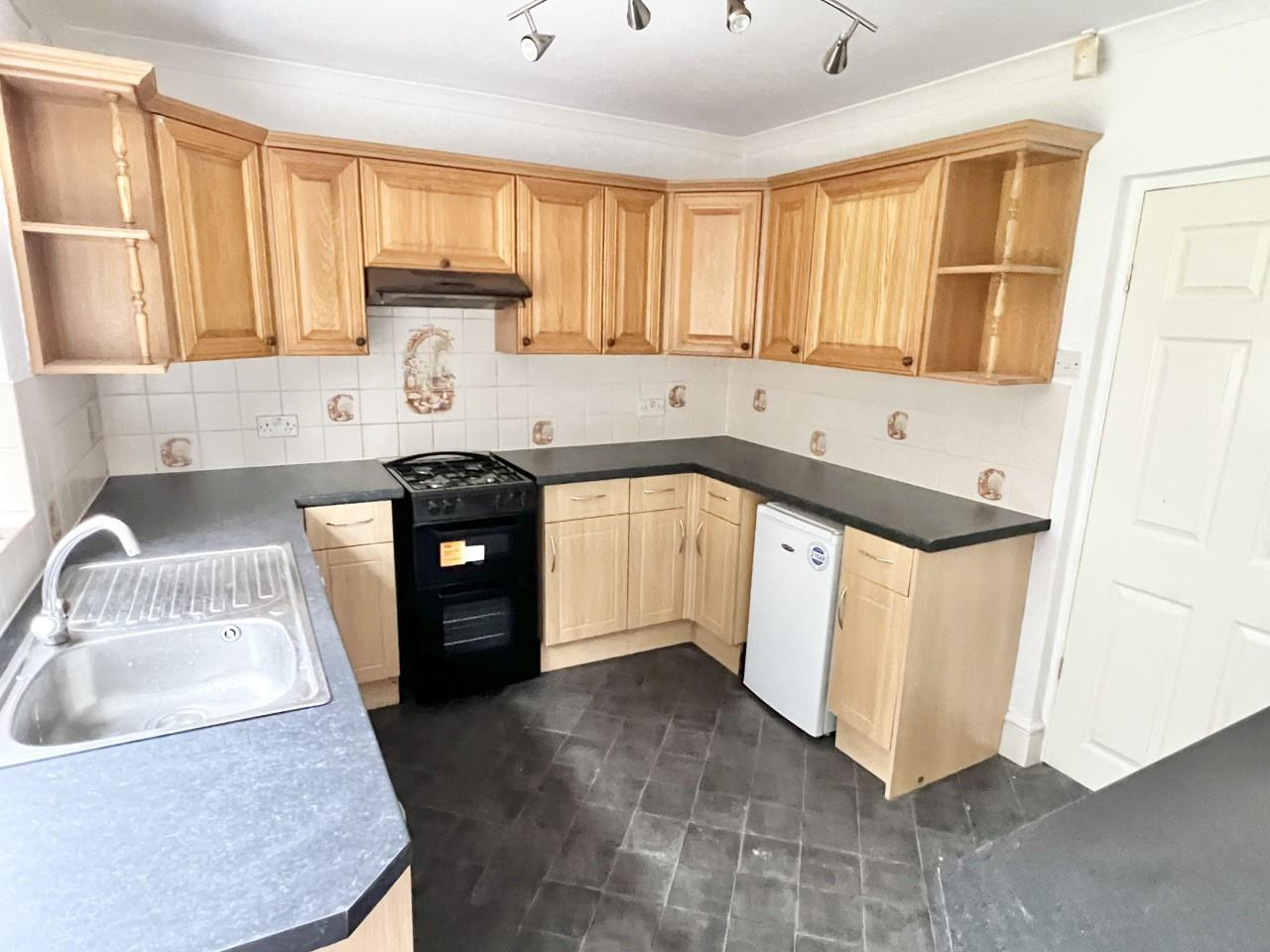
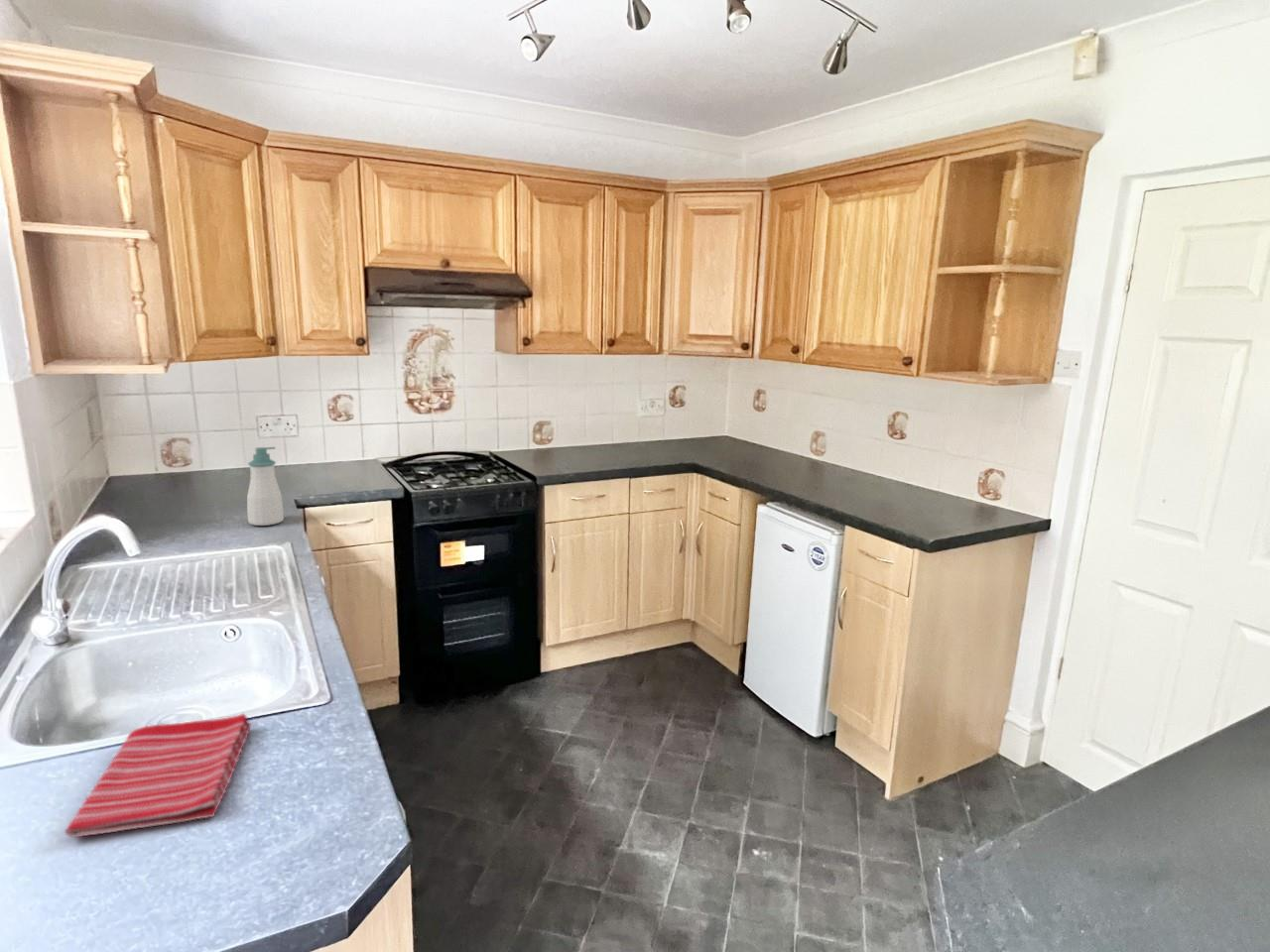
+ dish towel (170, 768)
+ soap bottle (263, 485)
